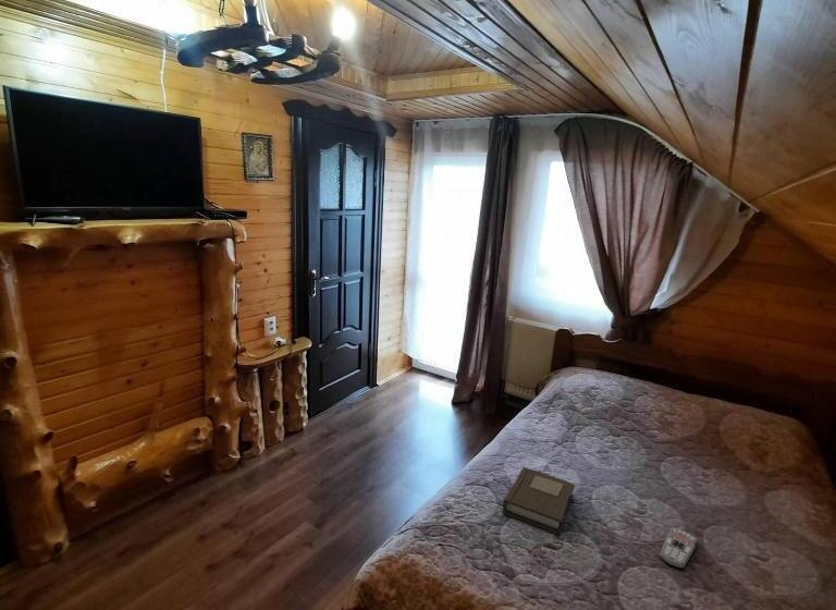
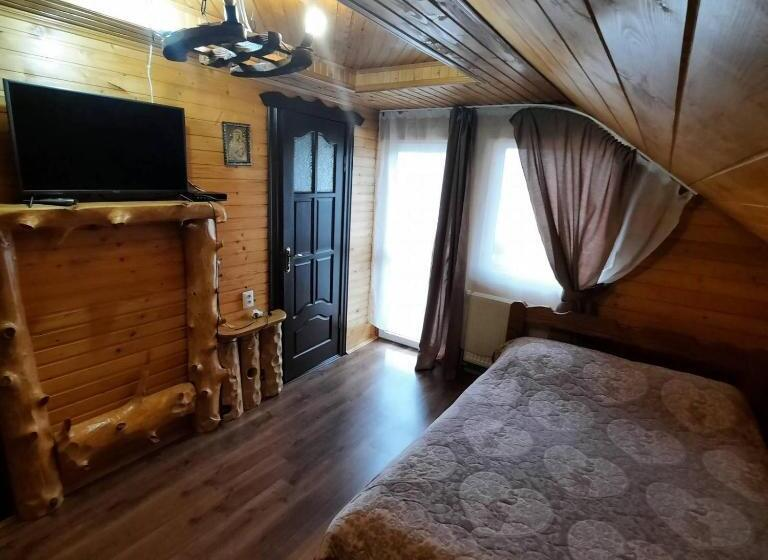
- book (540, 497)
- remote control (677, 547)
